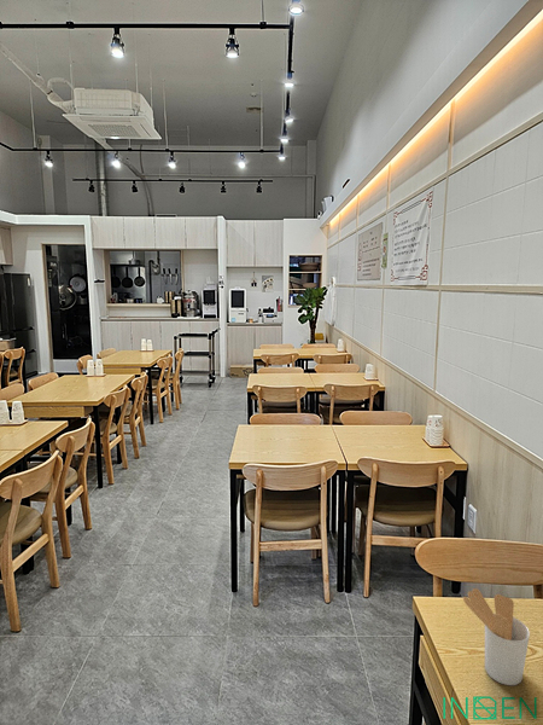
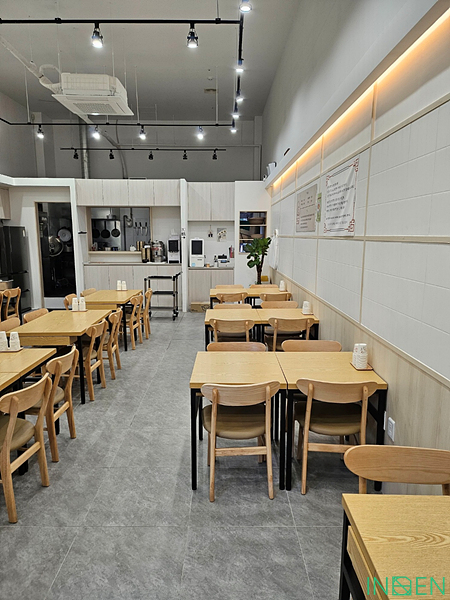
- utensil holder (494, 633)
